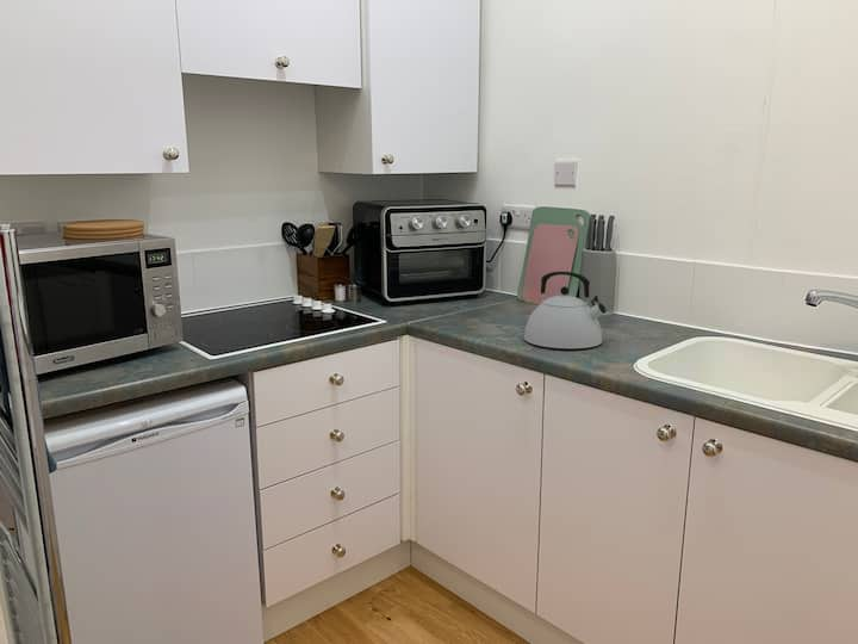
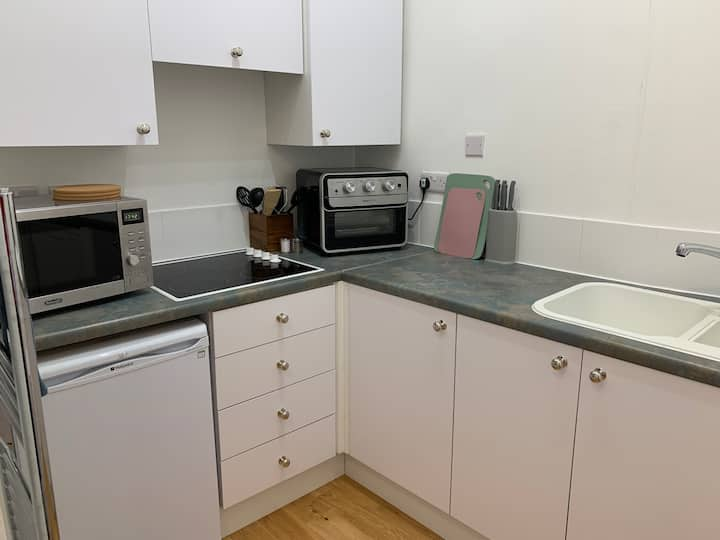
- kettle (565, 305)
